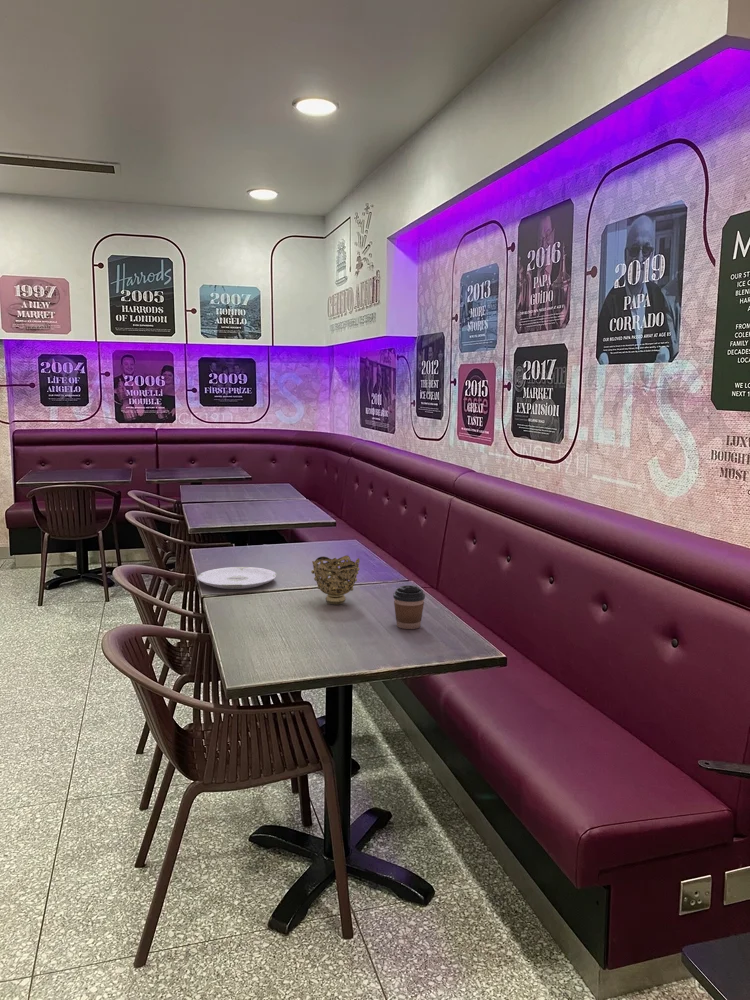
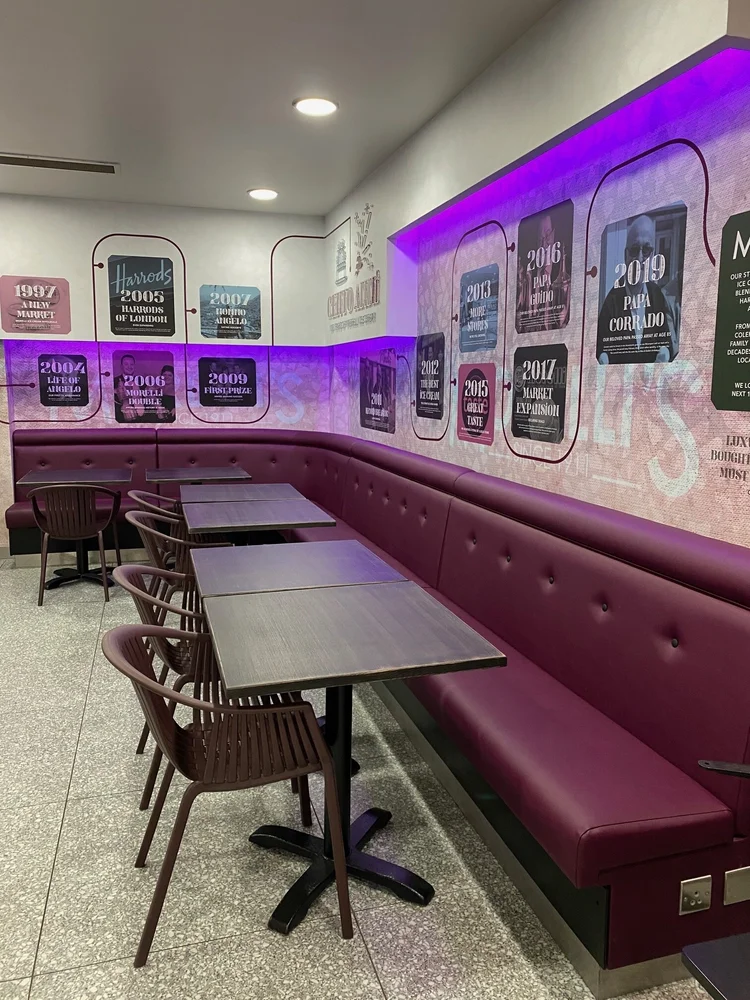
- coffee cup (408, 605)
- decorative bowl (335, 581)
- plate (237, 578)
